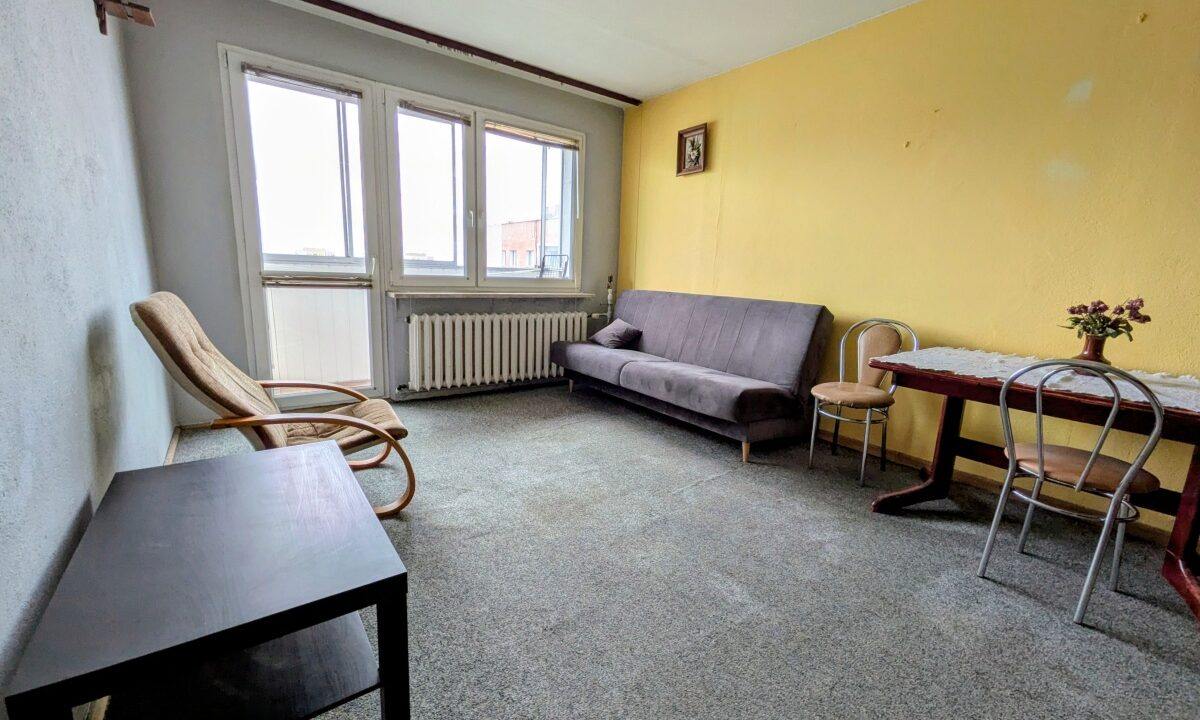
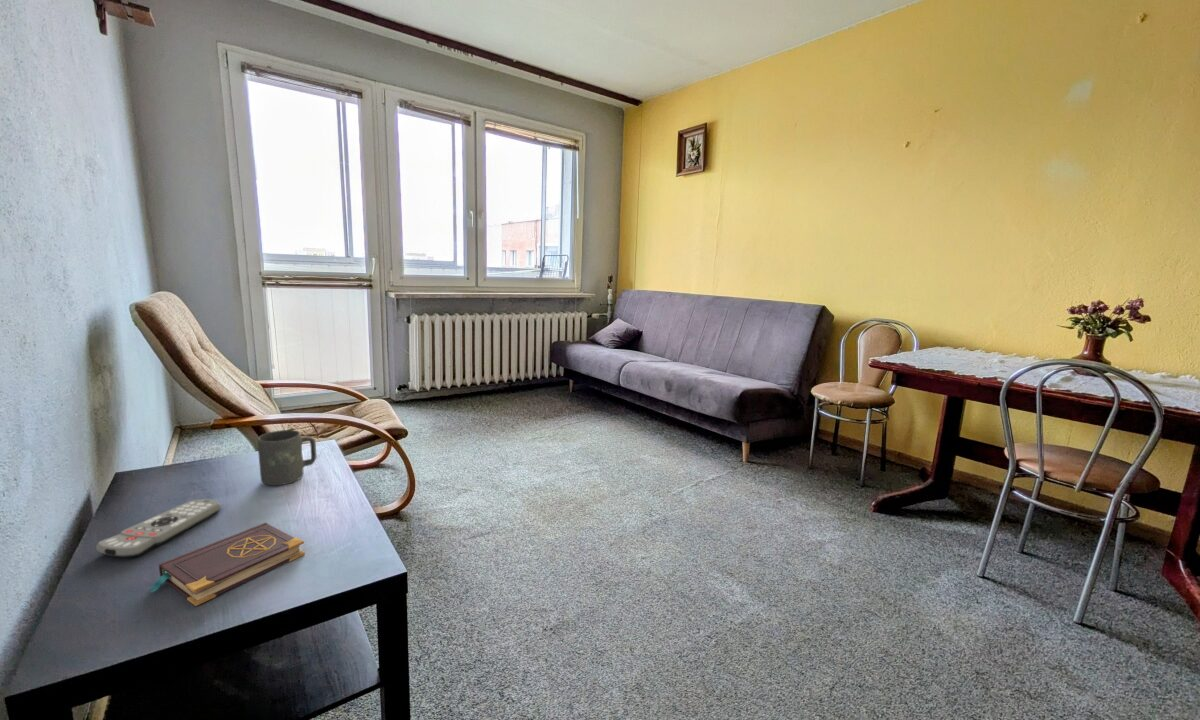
+ remote control (166, 525)
+ book (234, 559)
+ mug (288, 455)
